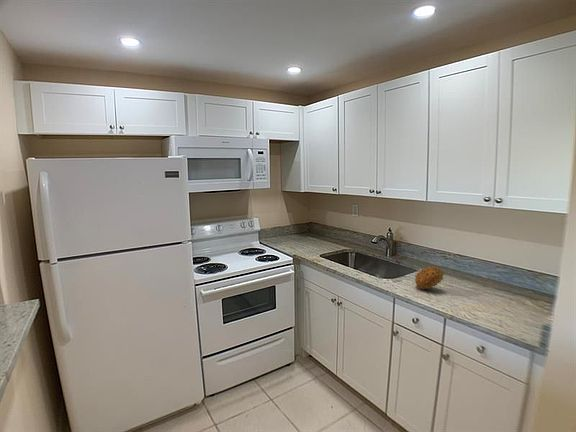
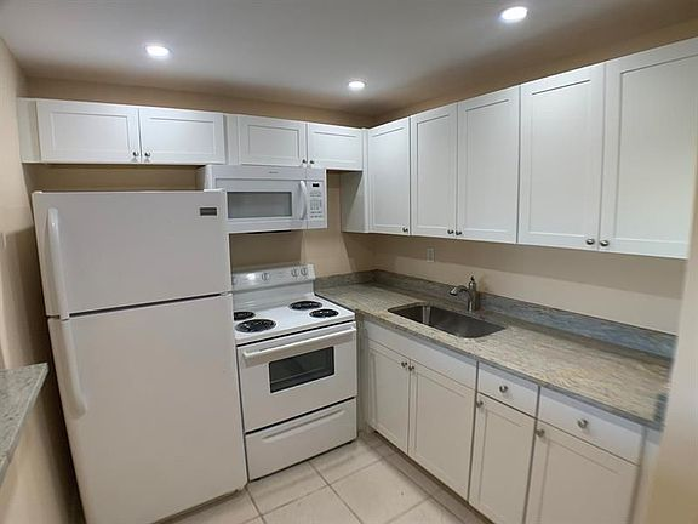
- fruit (428, 277)
